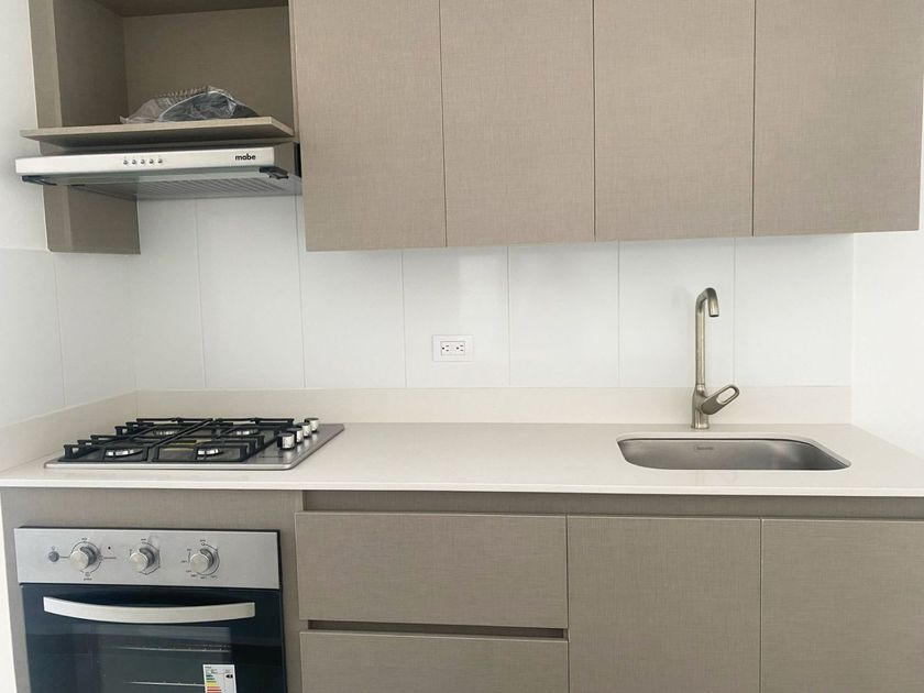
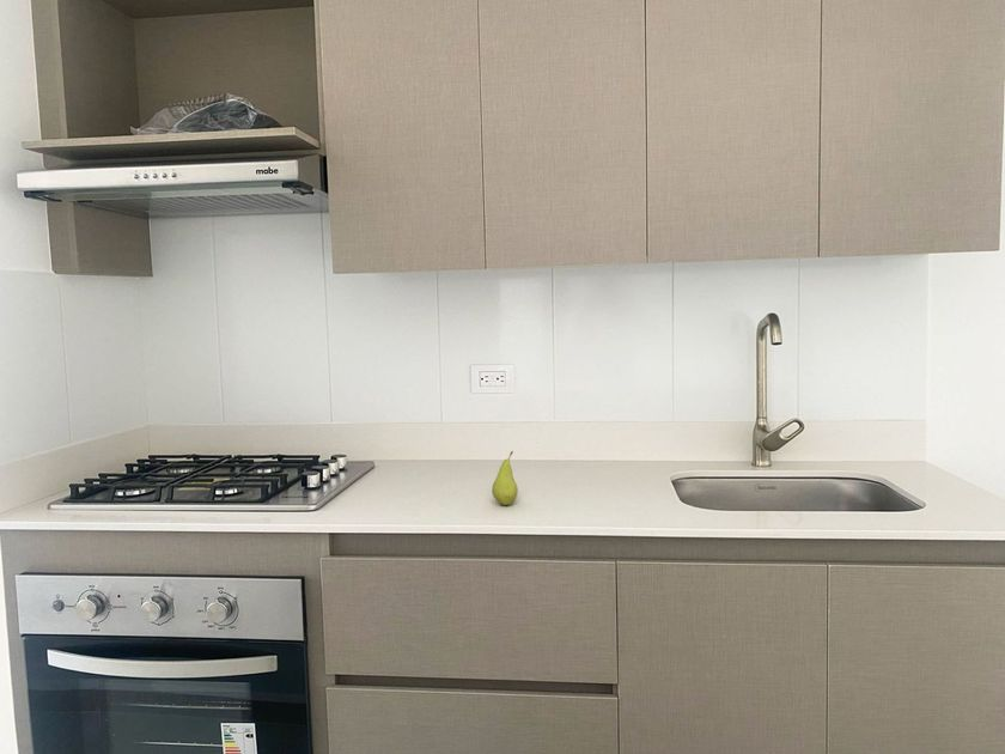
+ fruit (504, 478)
